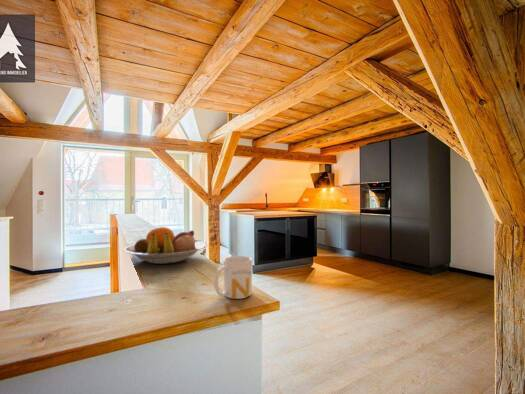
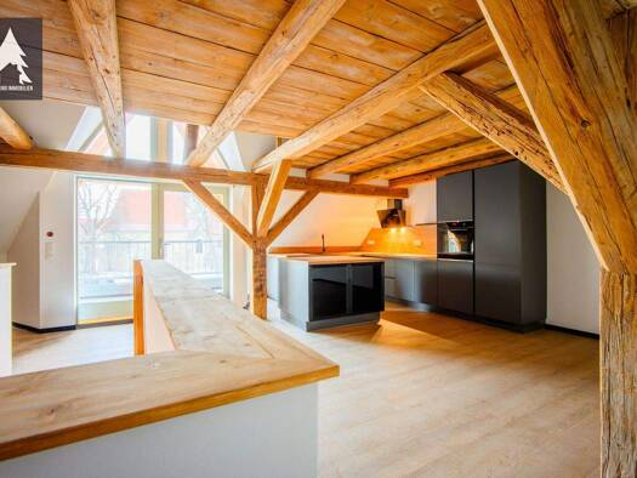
- fruit bowl (167, 242)
- mug (235, 277)
